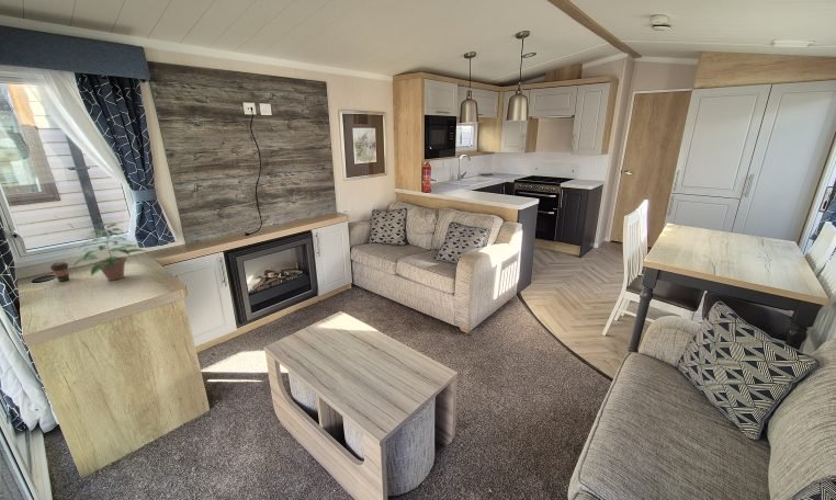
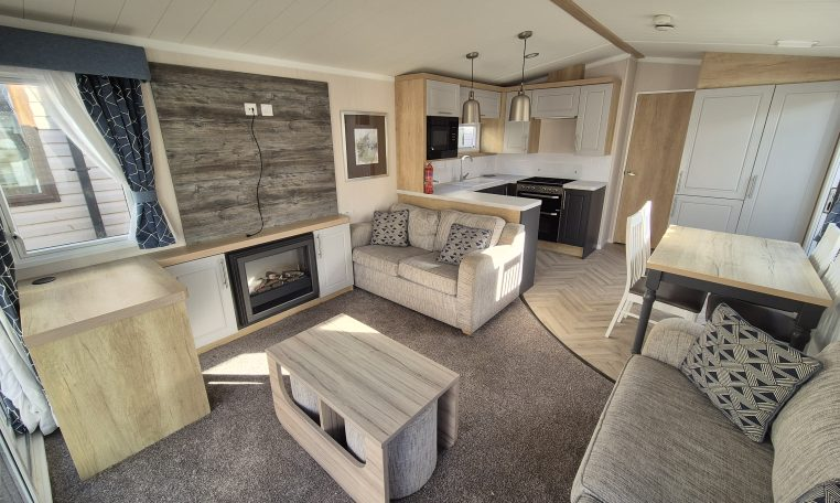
- coffee cup (60, 271)
- potted plant (106, 251)
